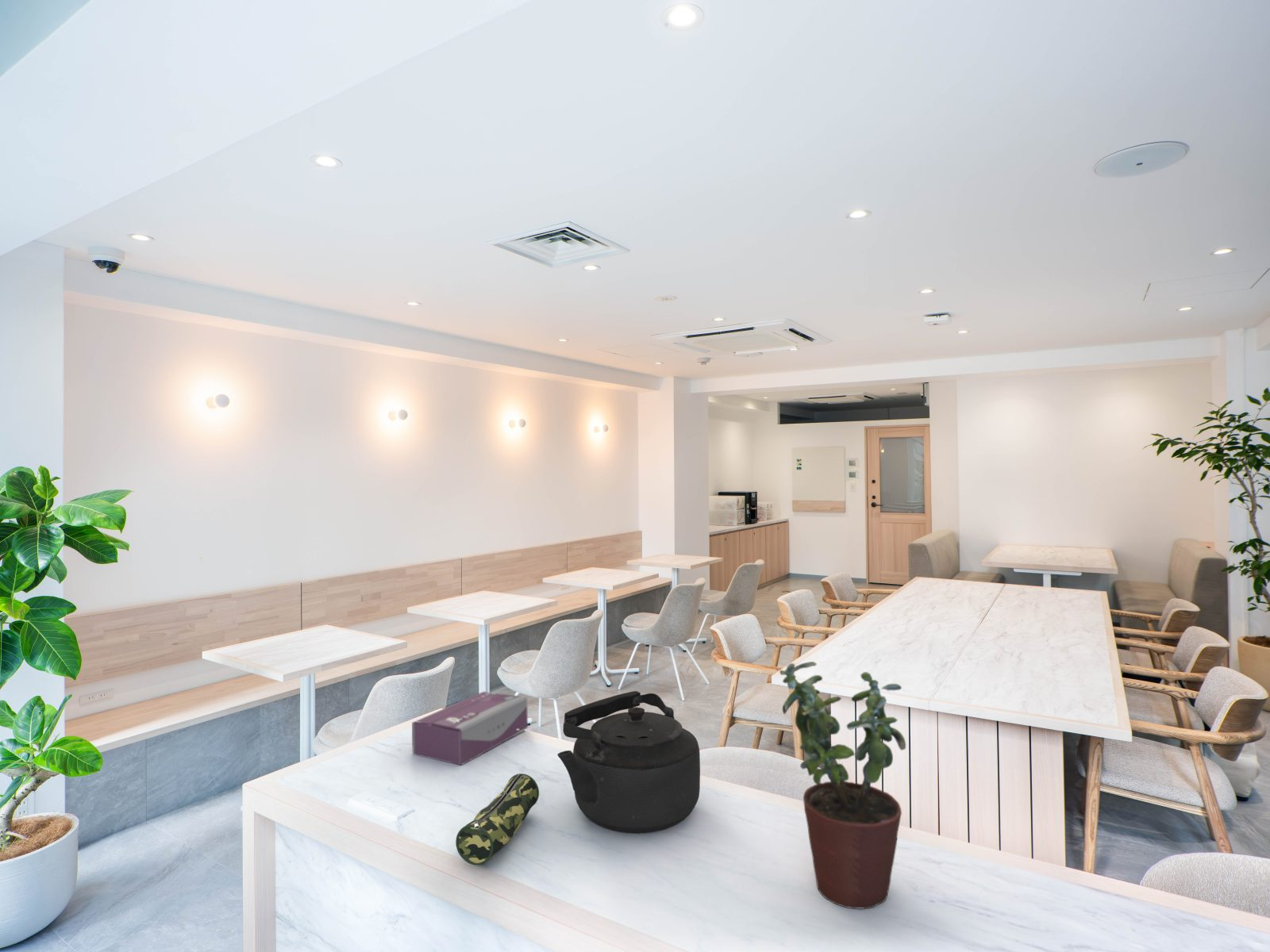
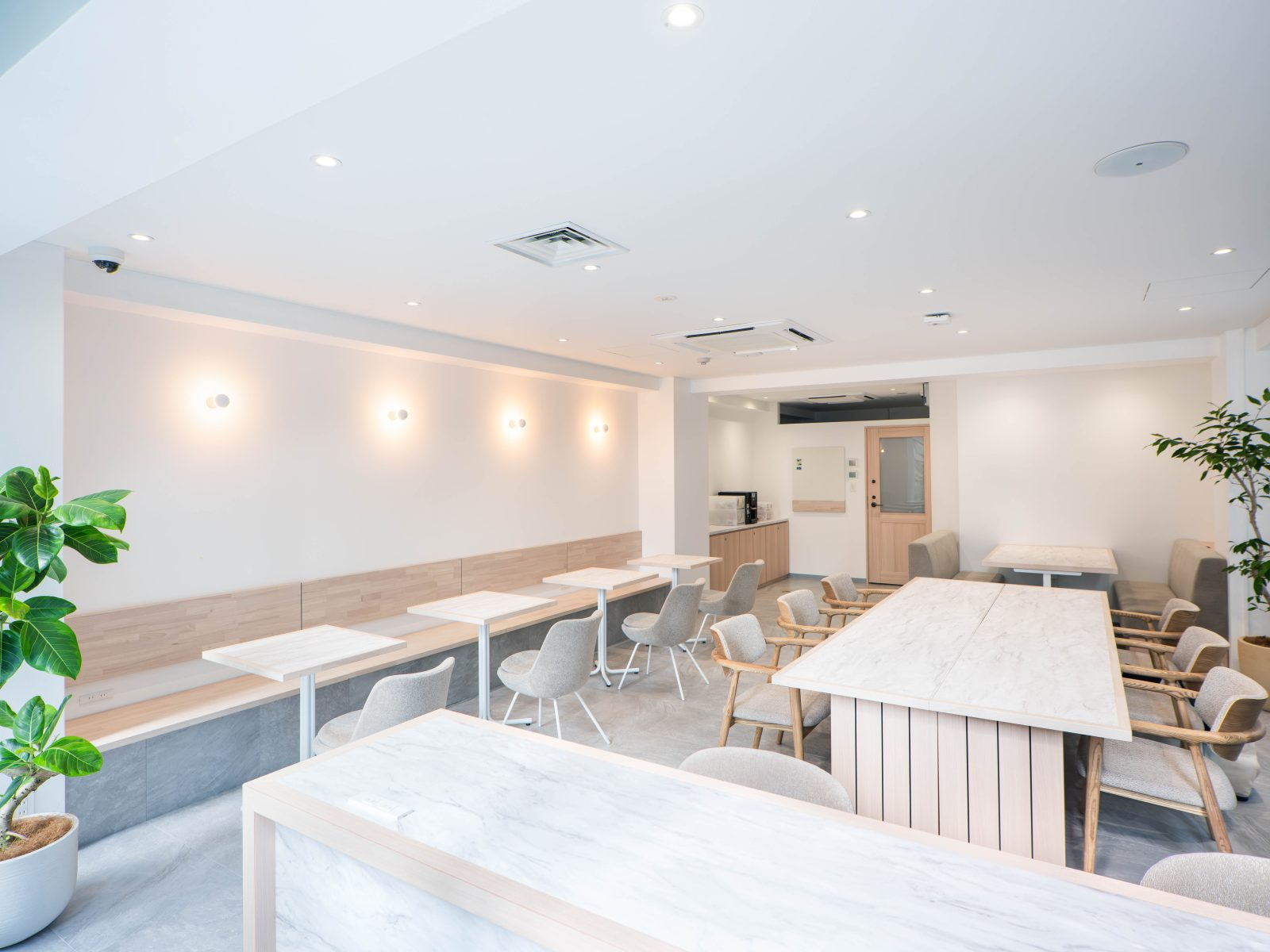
- kettle (632, 758)
- pencil case (499, 818)
- potted plant (848, 776)
- tissue box (472, 724)
